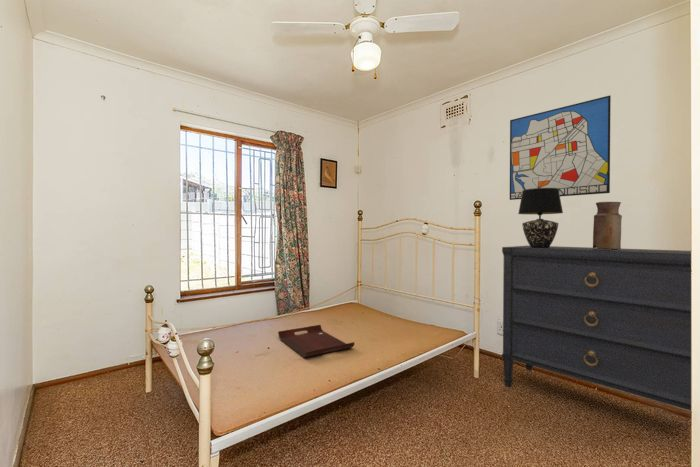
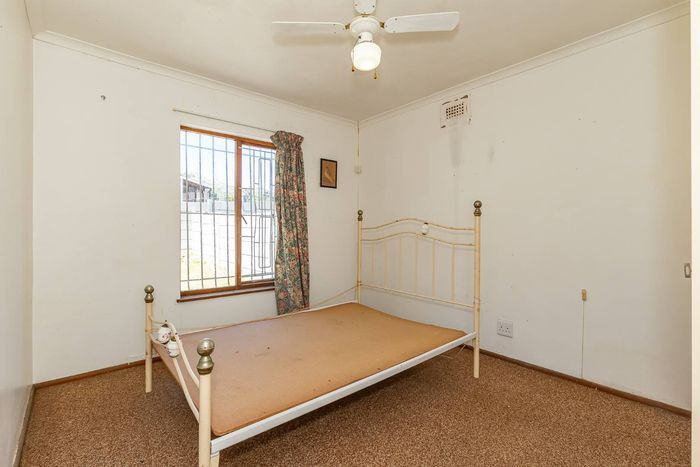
- vase (607, 225)
- dresser (600, 326)
- wall art (554, 152)
- table lamp (539, 218)
- serving tray (314, 339)
